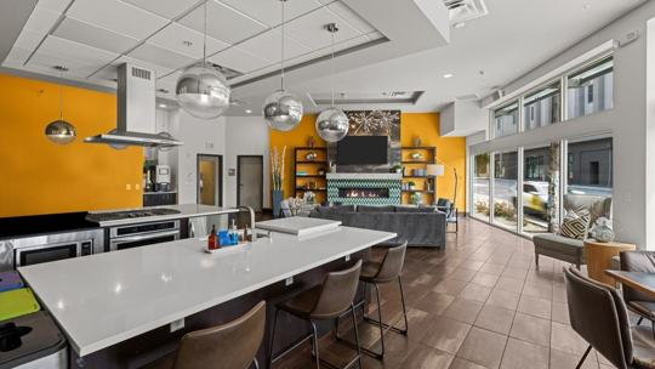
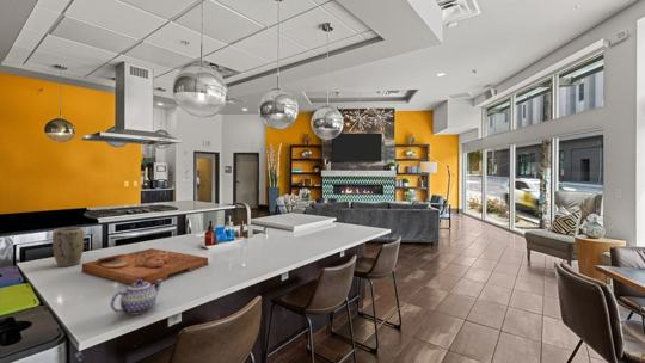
+ cutting board (147, 259)
+ plant pot (68, 246)
+ teapot (139, 295)
